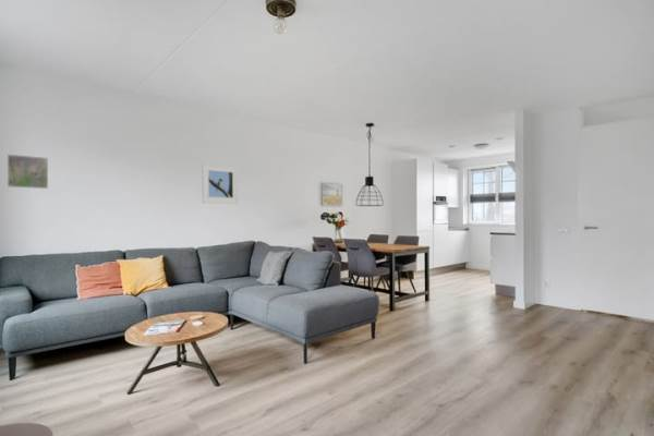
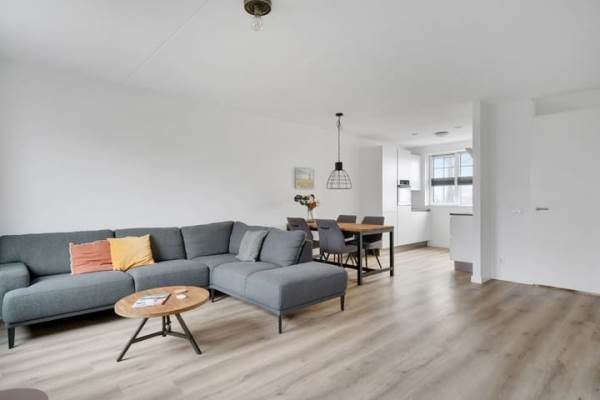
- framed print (220, 184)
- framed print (27, 171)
